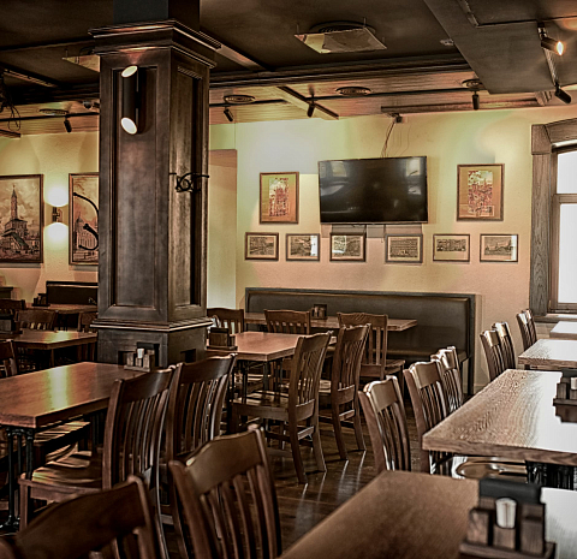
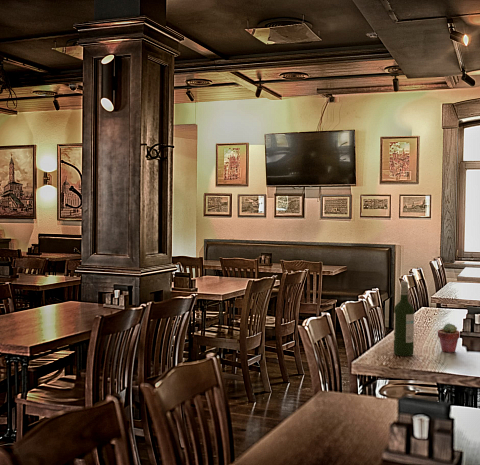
+ wine bottle (403, 317)
+ potted succulent (448, 337)
